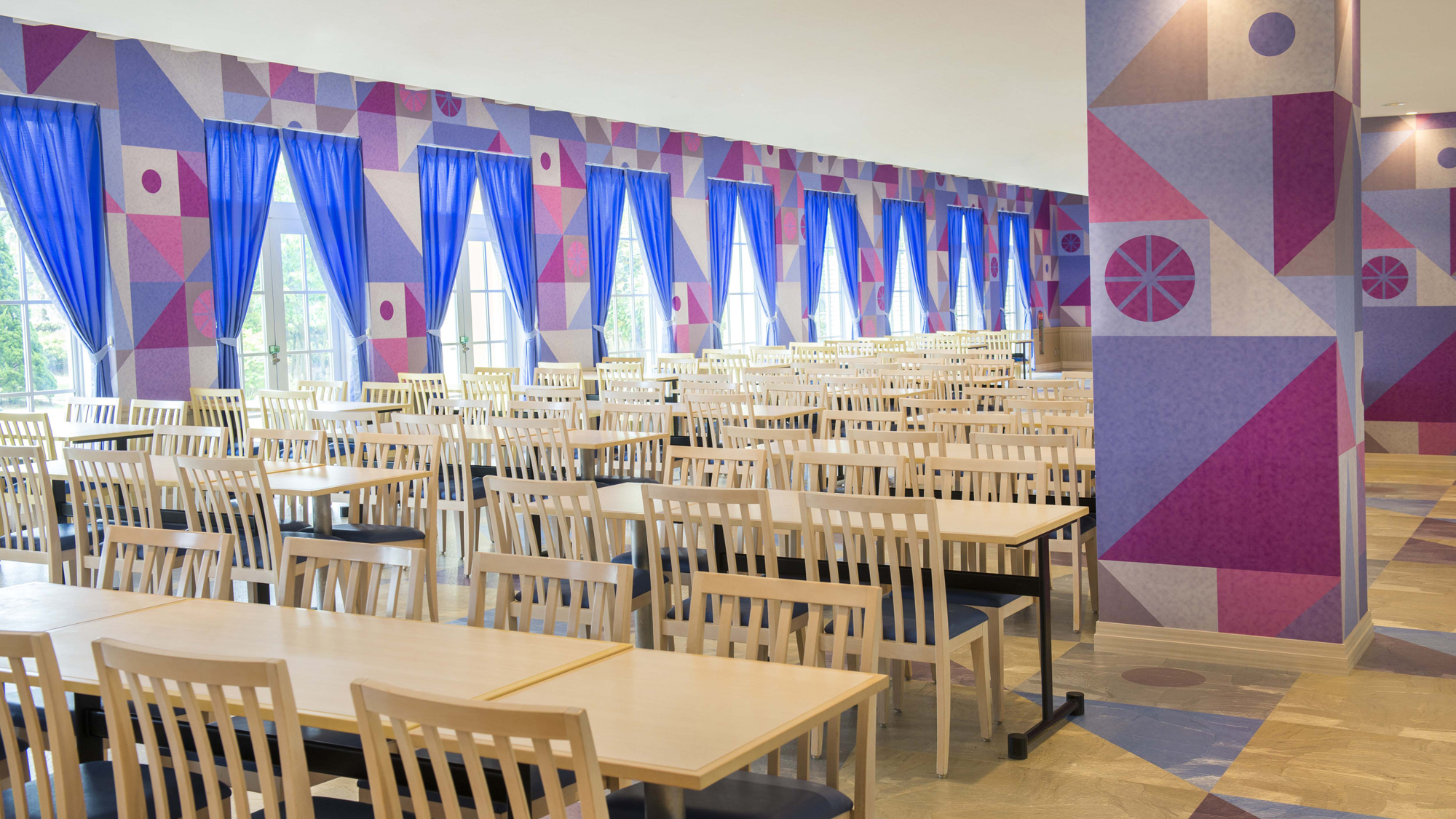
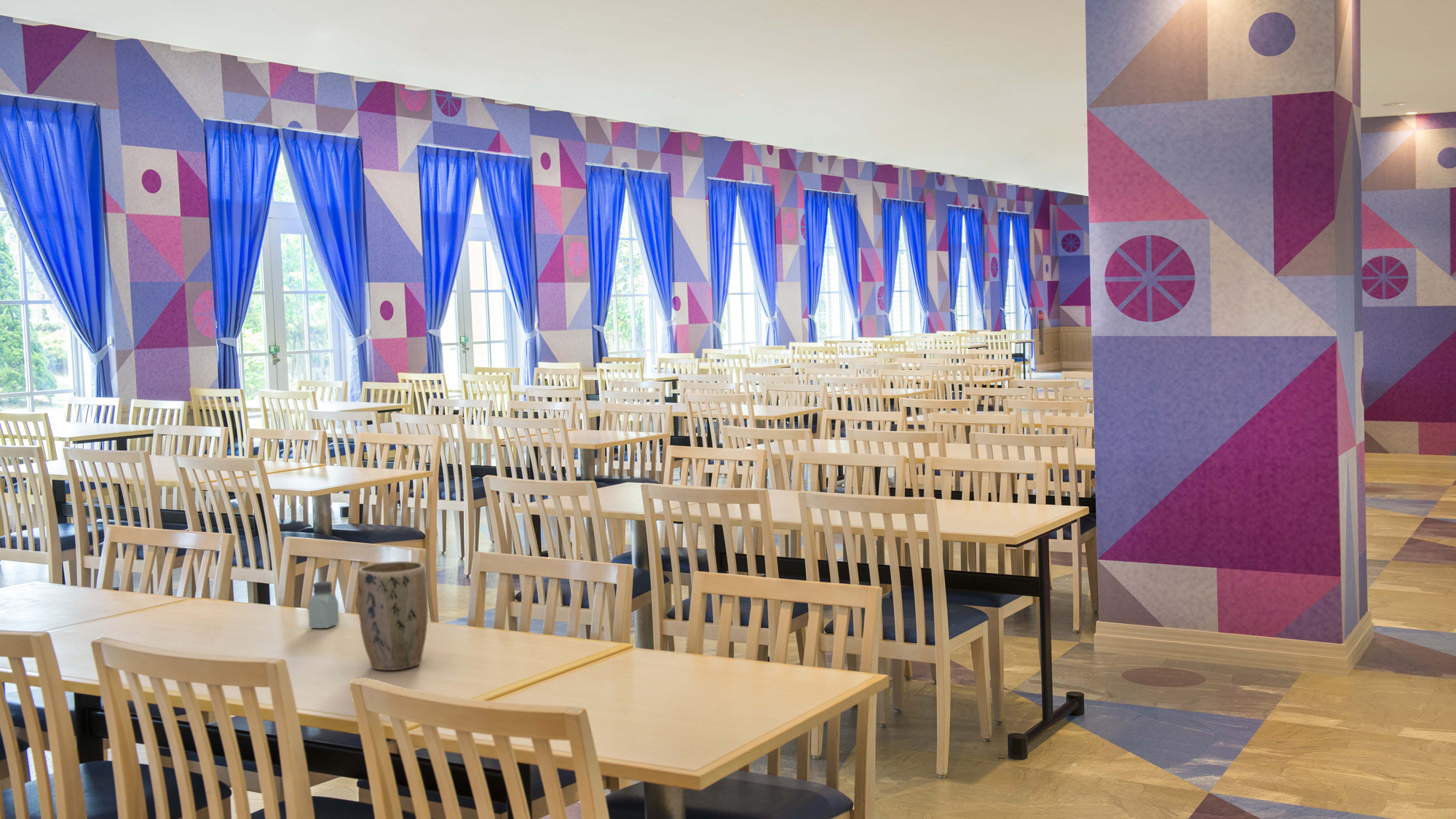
+ saltshaker (323, 604)
+ plant pot (393, 615)
